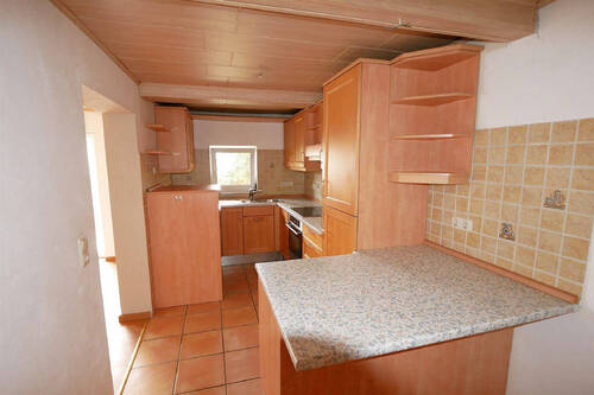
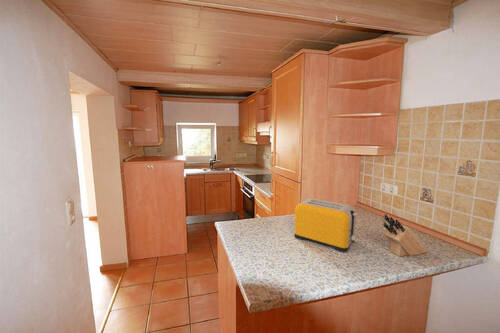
+ knife block (404, 233)
+ toaster (326, 221)
